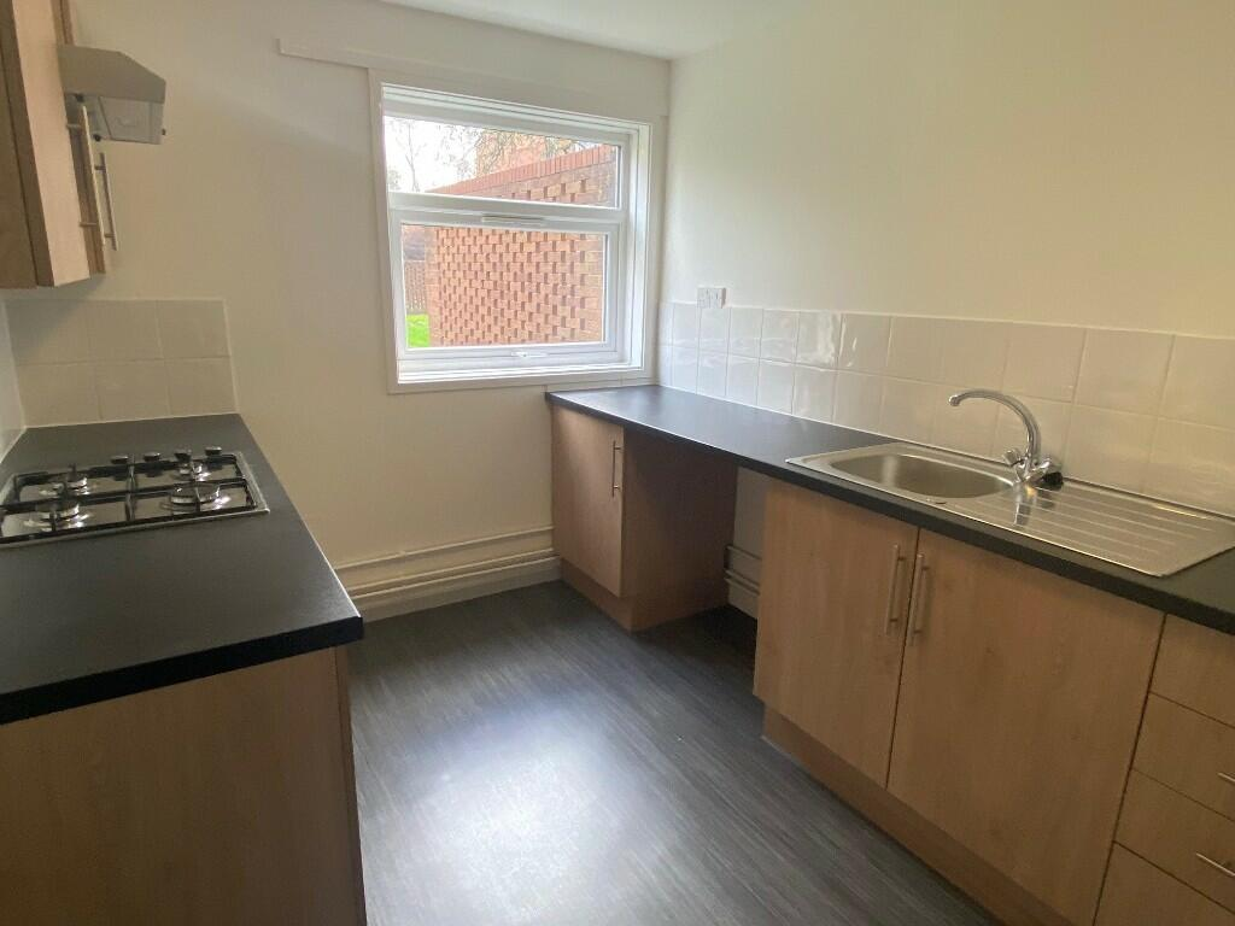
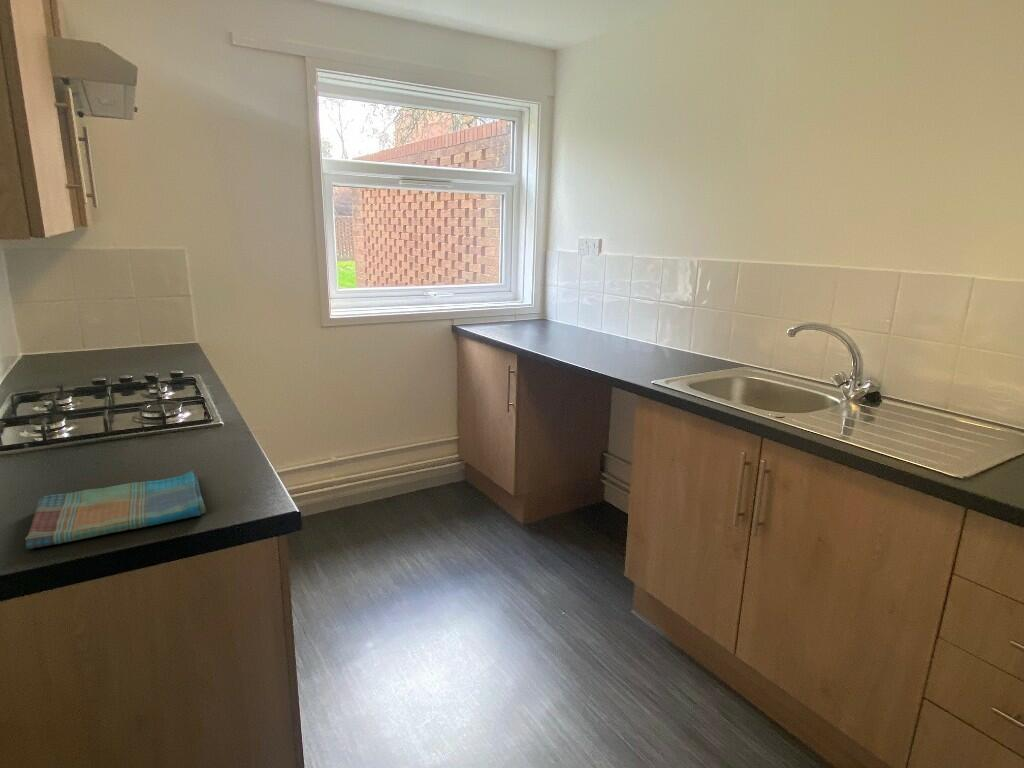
+ dish towel (122, 505)
